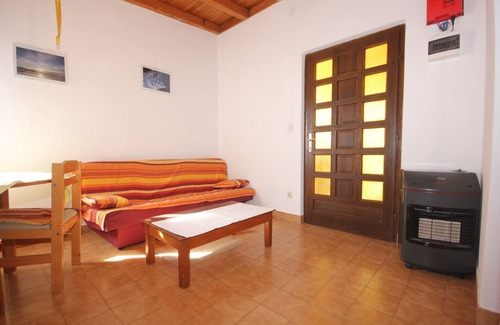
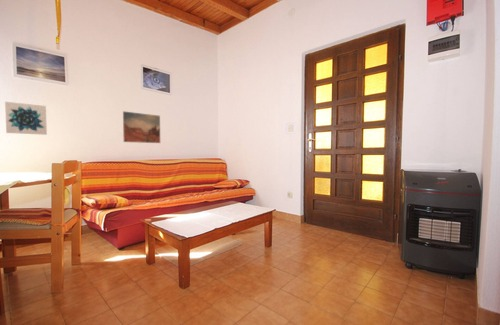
+ wall art (26, 118)
+ wall art (142, 128)
